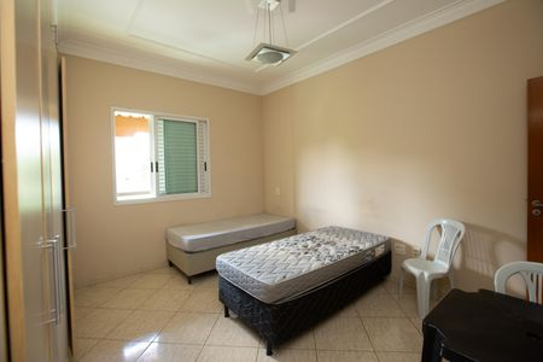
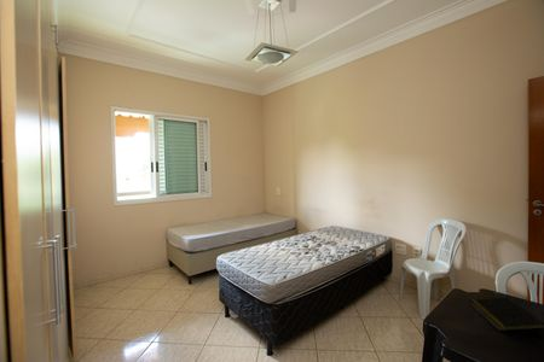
+ notepad (503, 313)
